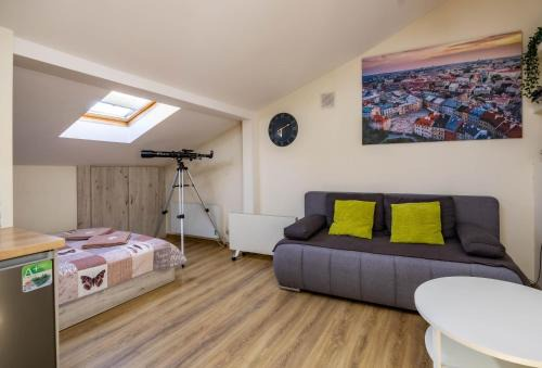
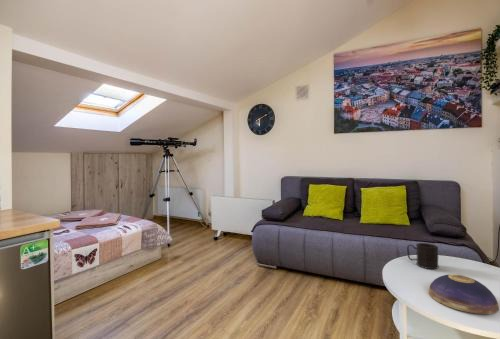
+ decorative bowl (461, 287)
+ mug (422, 254)
